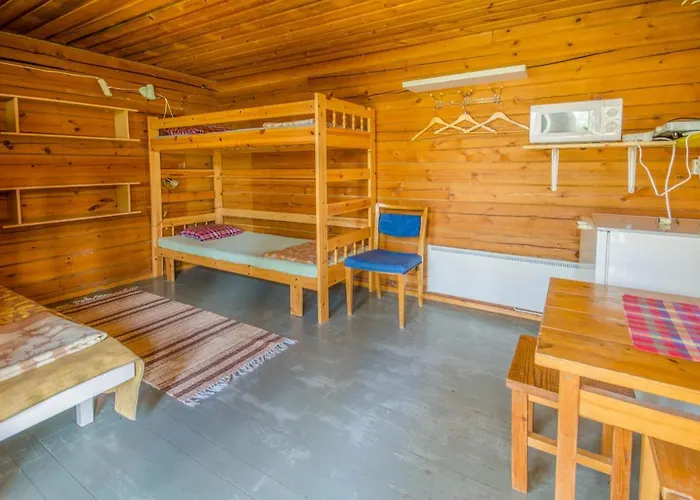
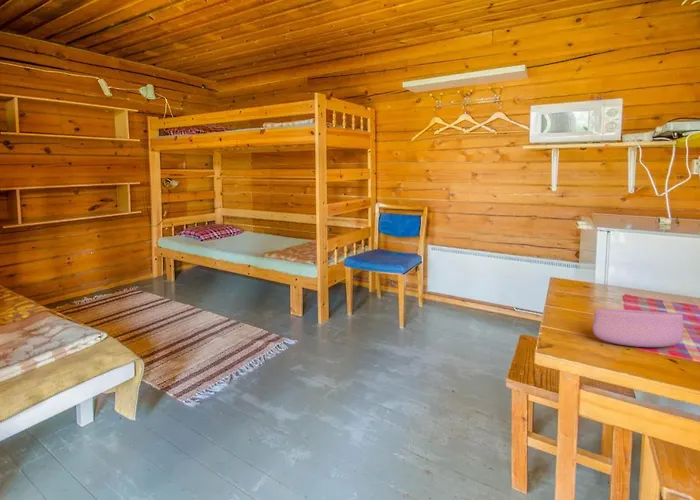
+ bowl (636, 328)
